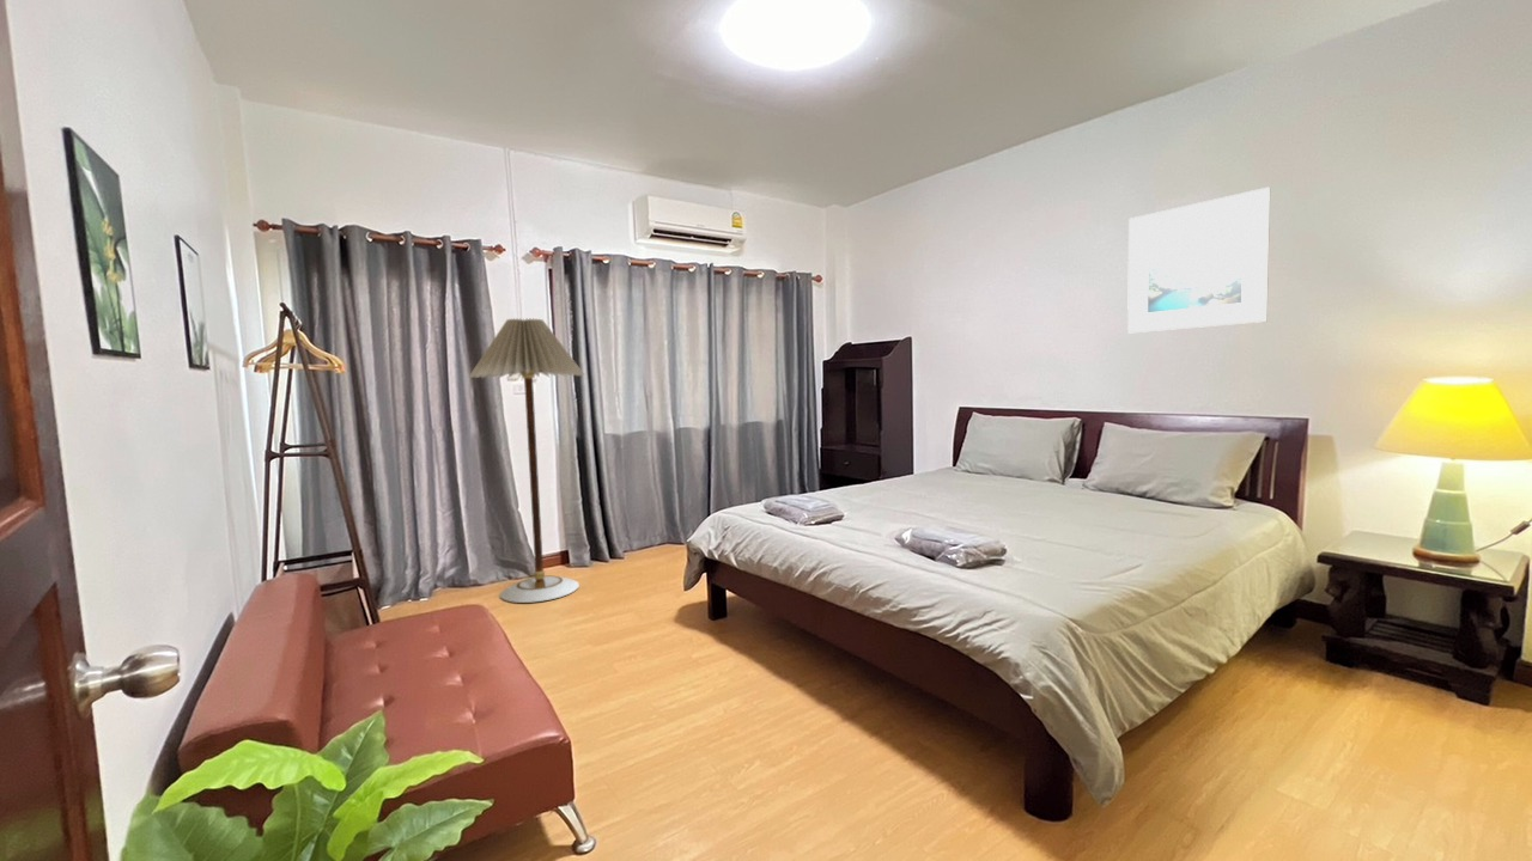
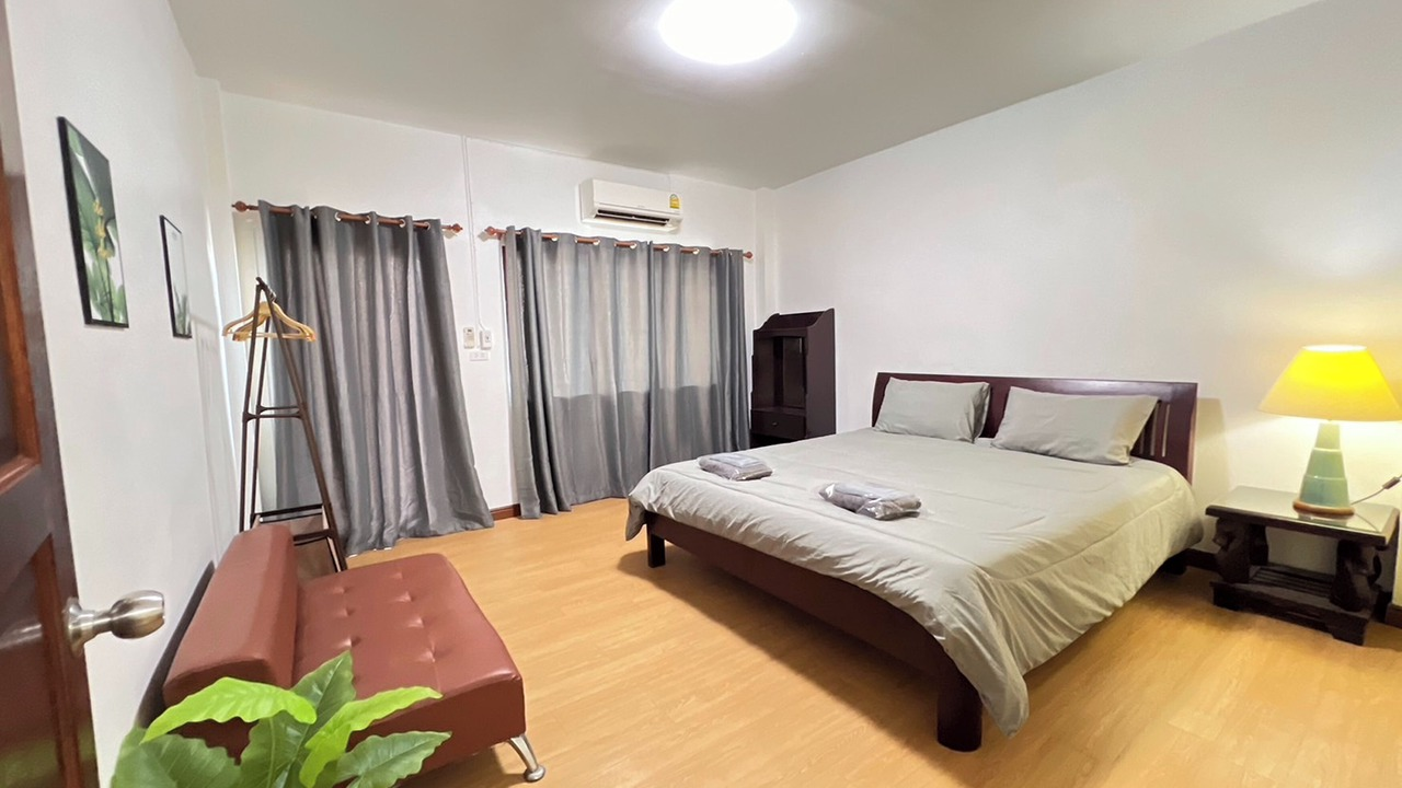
- floor lamp (533, 457)
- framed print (1192, 265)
